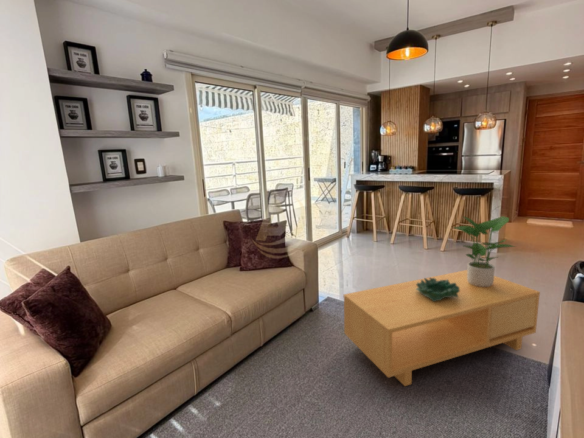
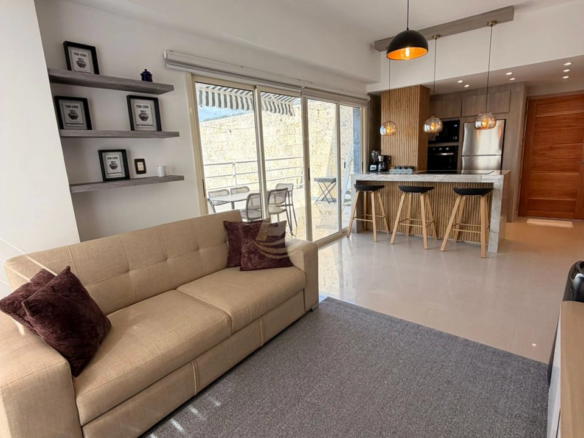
- coffee table (438, 319)
- decorative bowl (436, 288)
- potted plant (486, 249)
